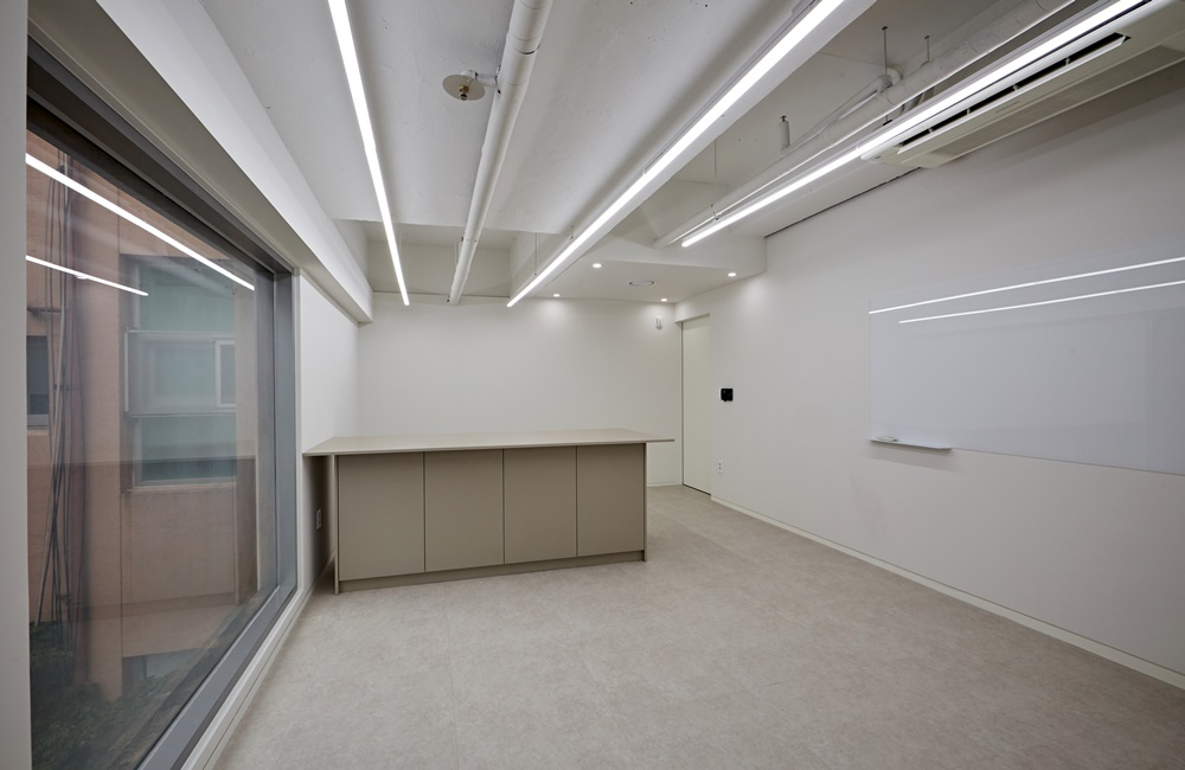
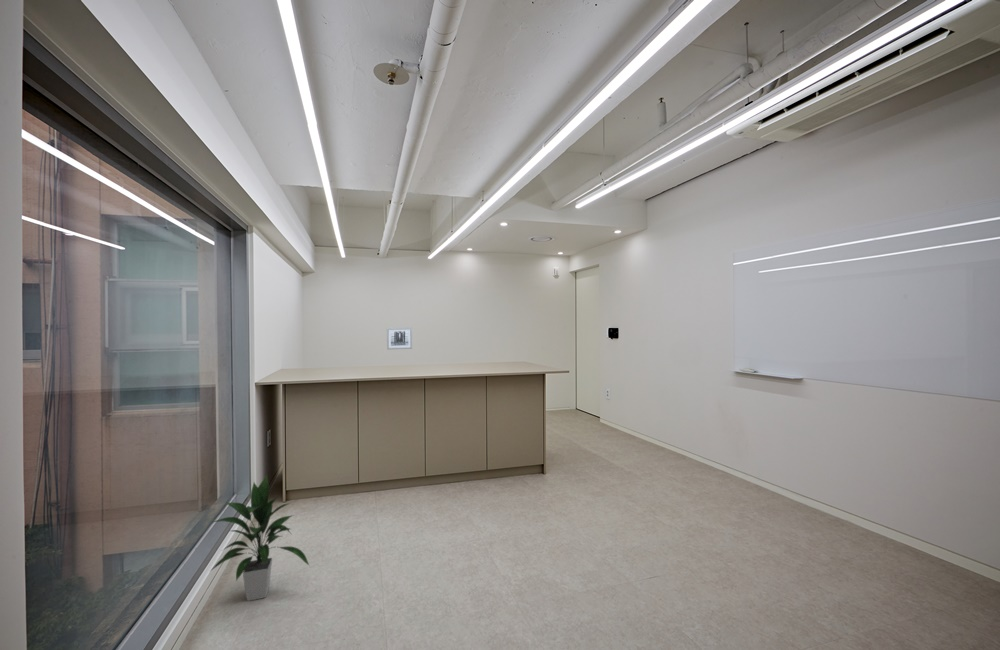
+ indoor plant (260, 539)
+ wall art (399, 338)
